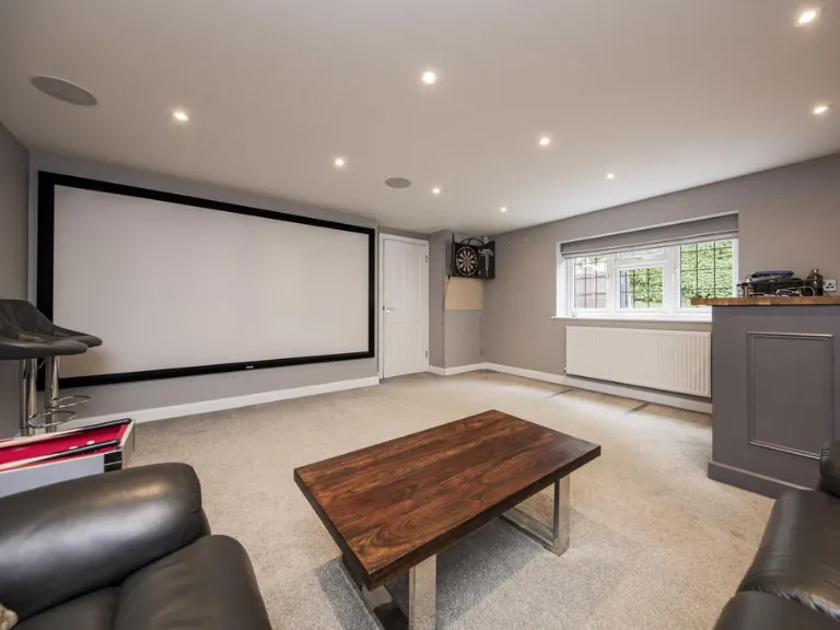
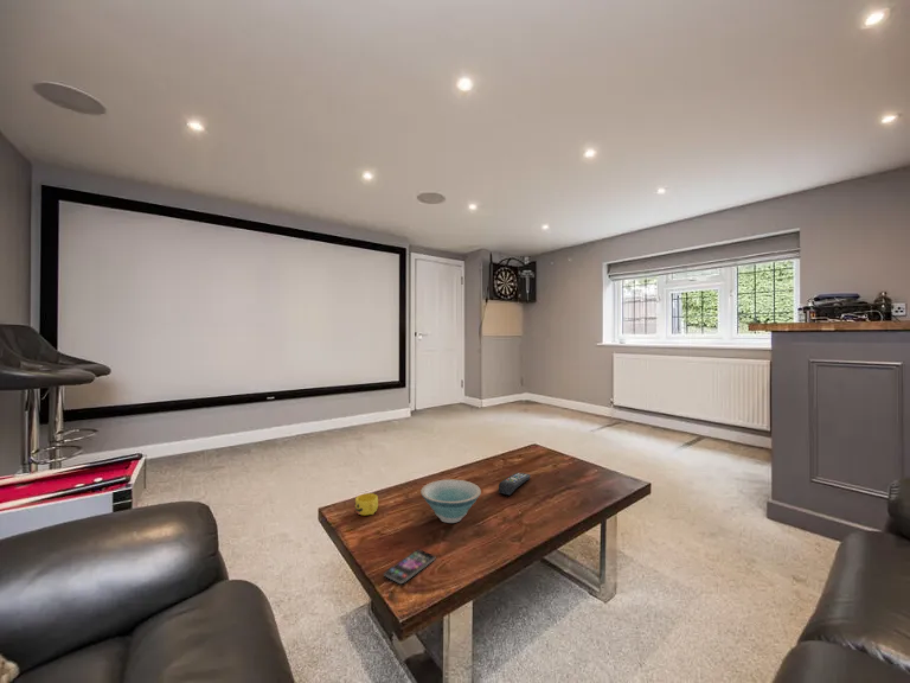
+ bowl (450, 504)
+ smartphone (410, 564)
+ remote control (514, 481)
+ cup (367, 505)
